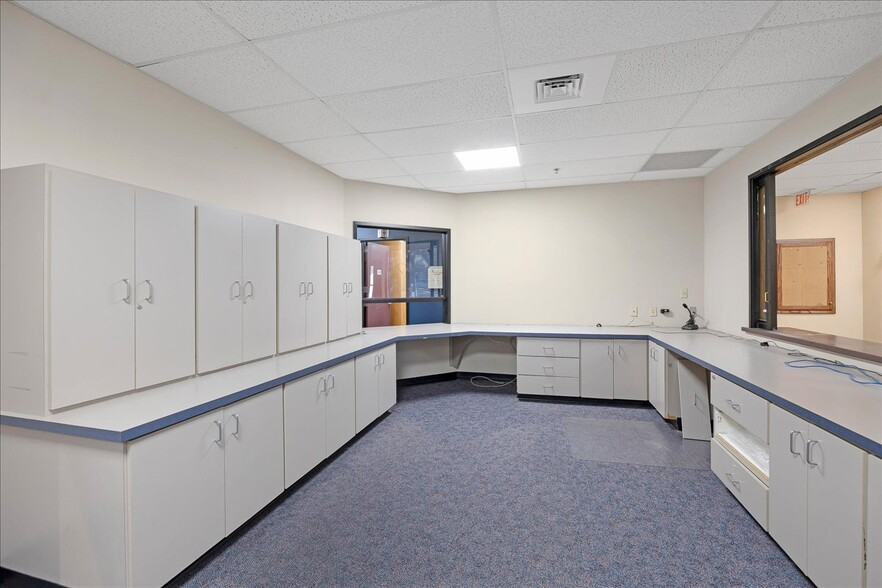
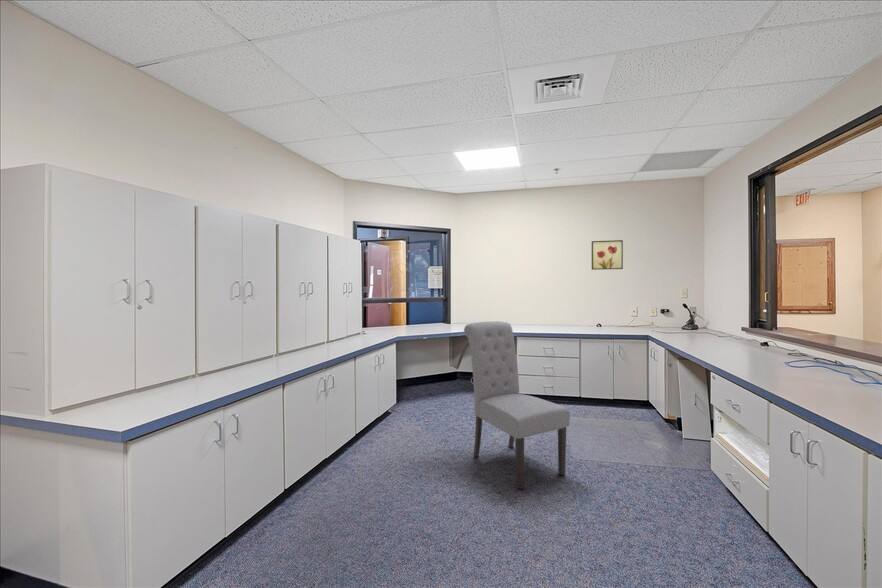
+ wall art (606, 255)
+ chair (511, 393)
